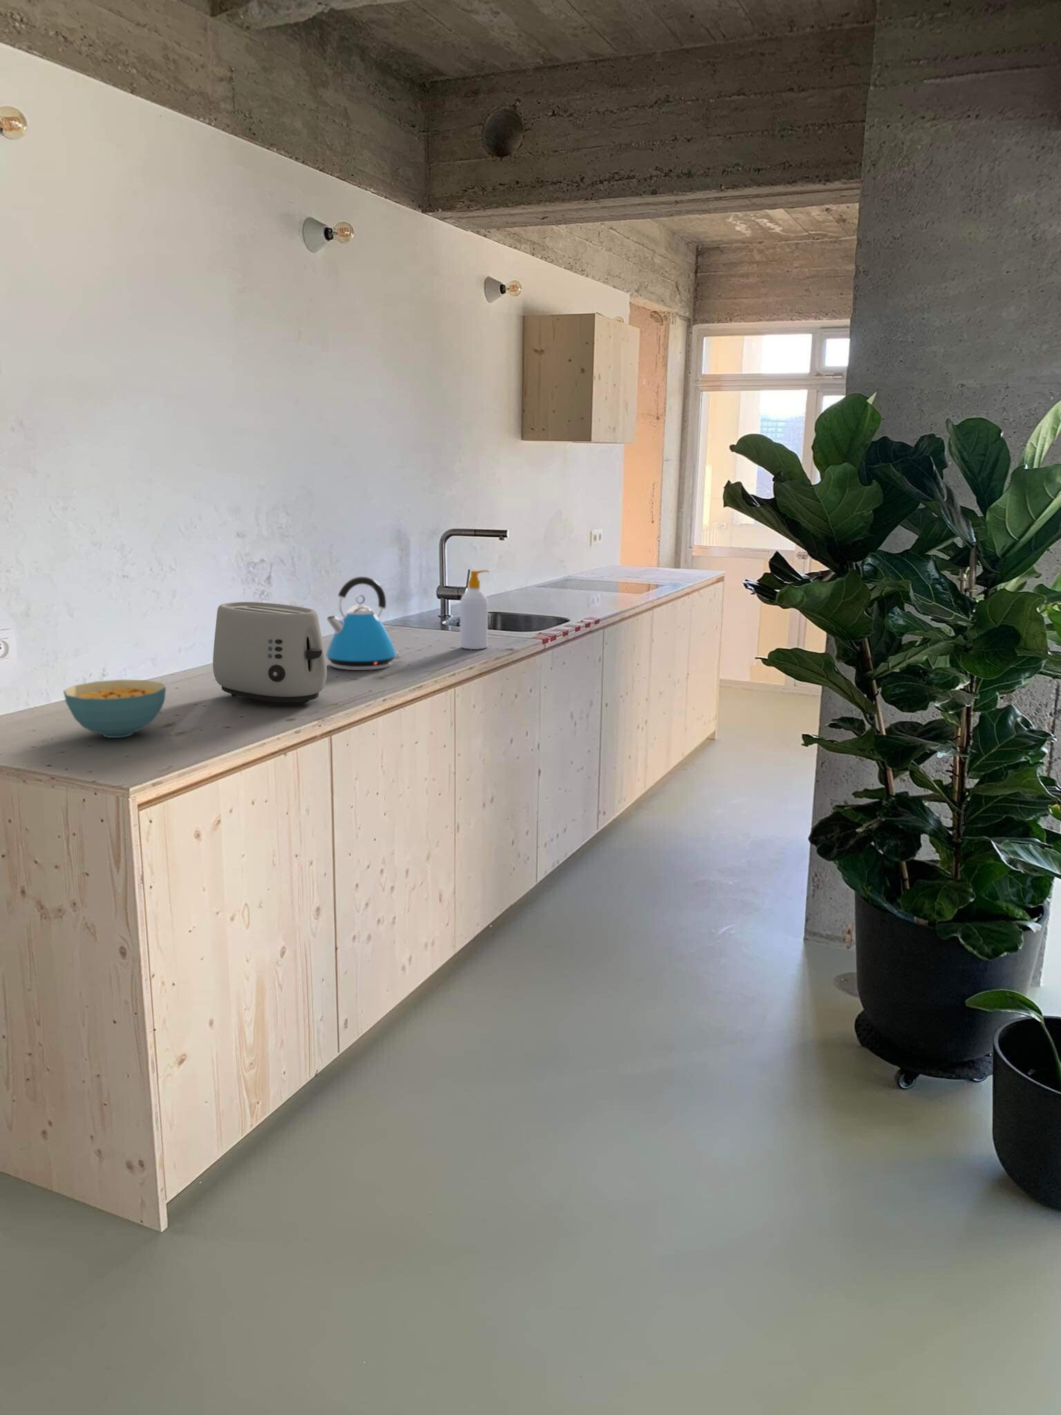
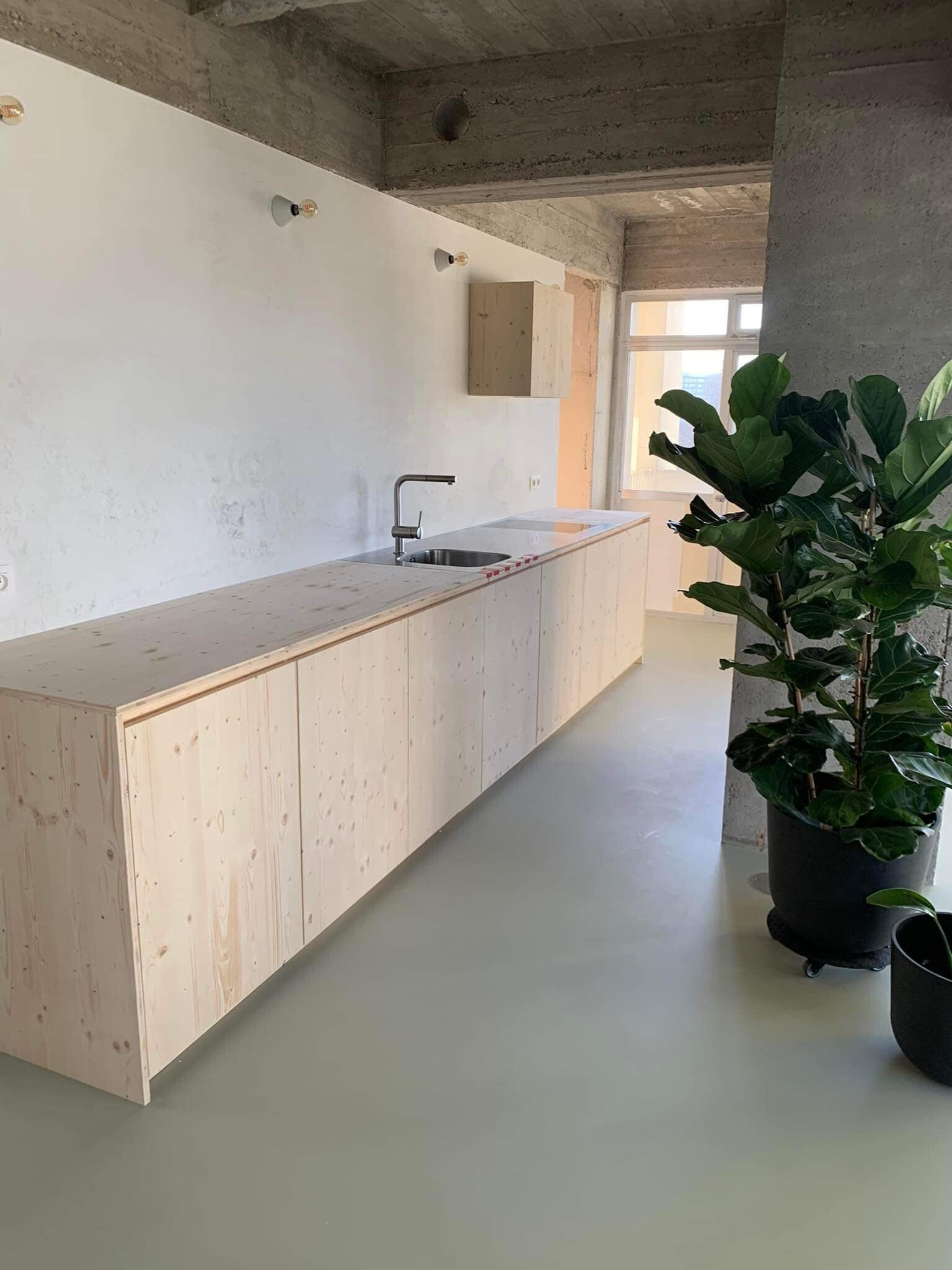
- toaster (267, 654)
- kettle (362, 621)
- soap bottle (475, 608)
- cereal bowl (117, 712)
